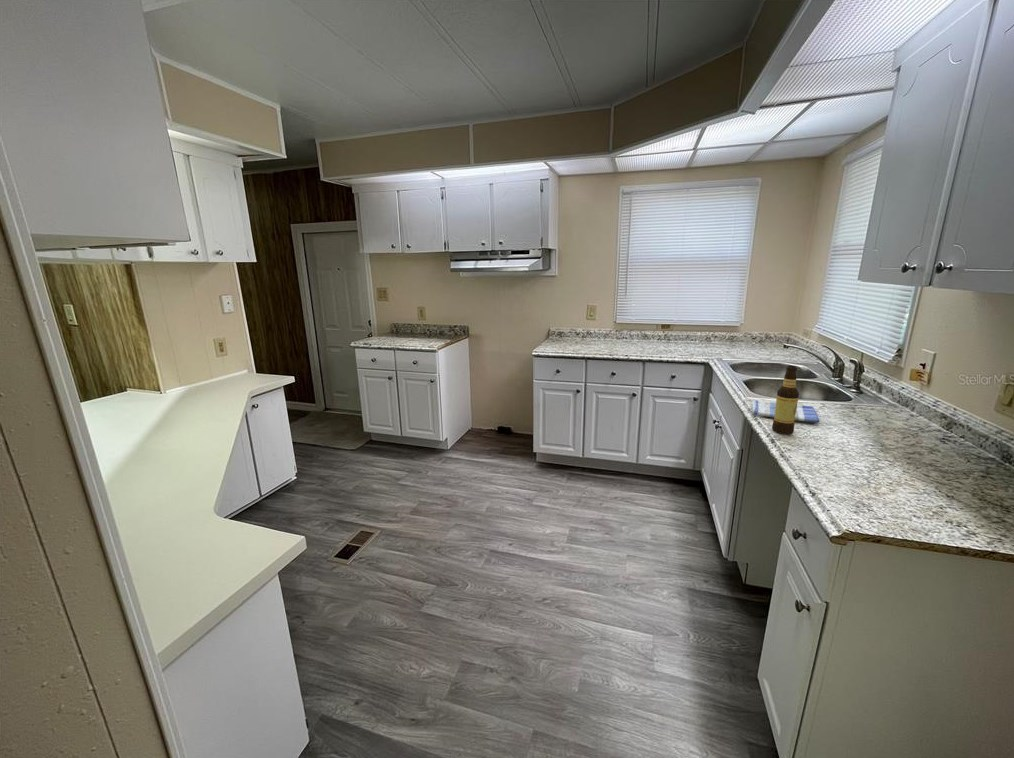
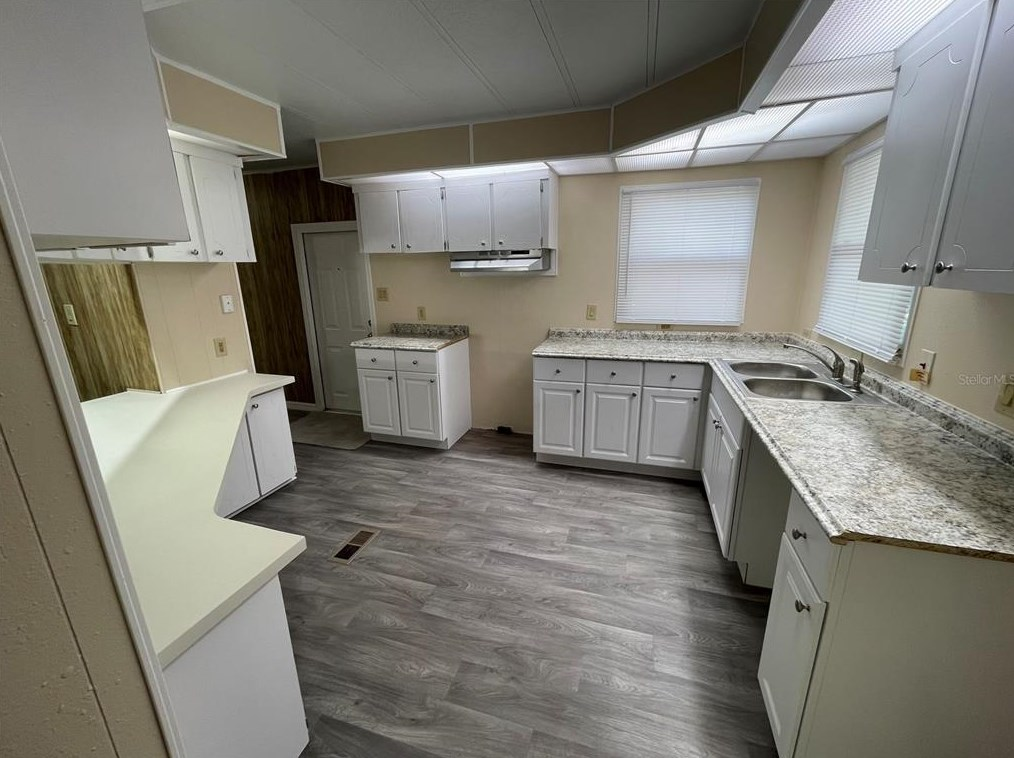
- dish towel (774, 410)
- bottle (787, 399)
